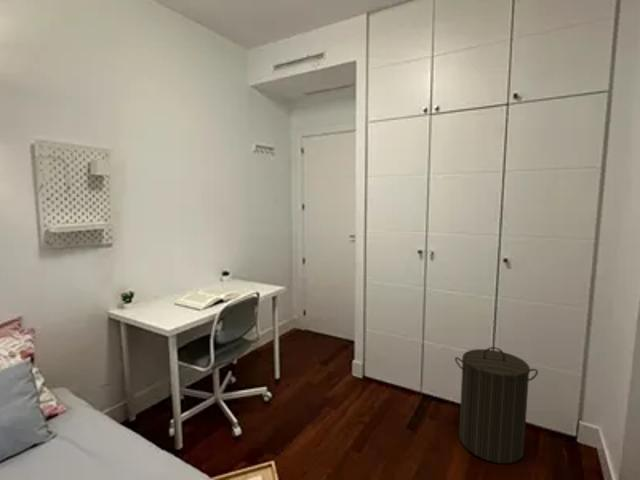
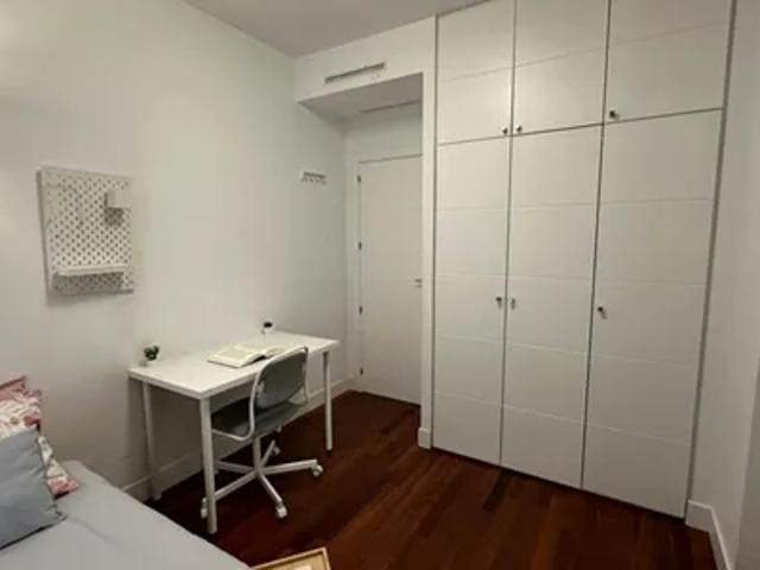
- laundry hamper (493, 396)
